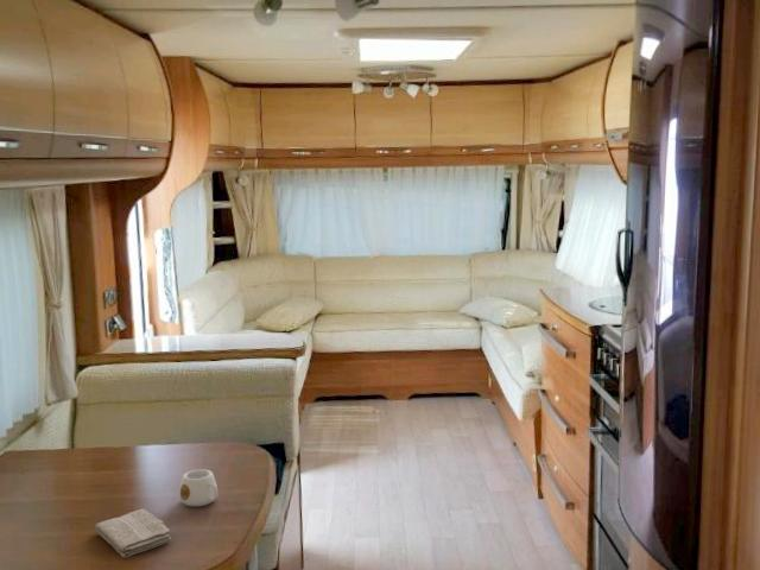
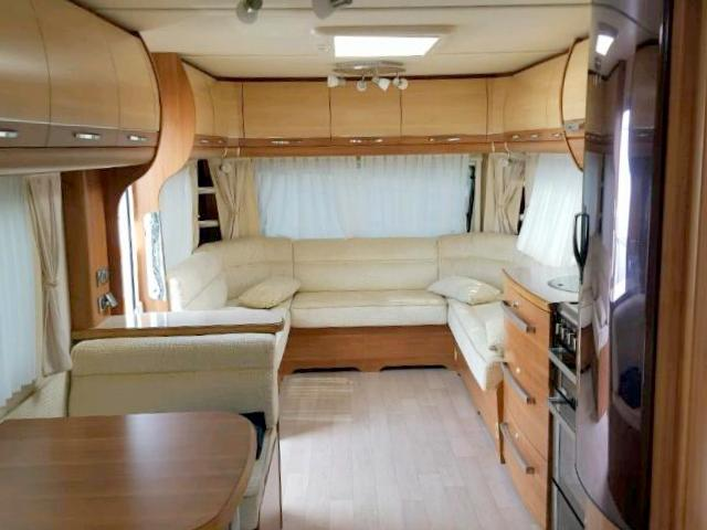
- washcloth (133, 531)
- mug (201, 488)
